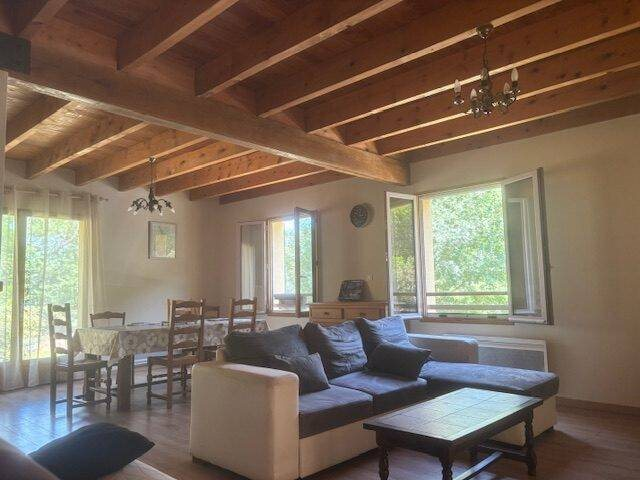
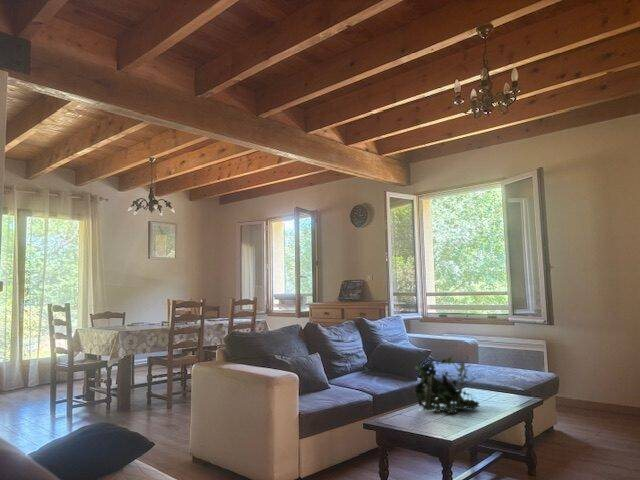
+ plant (449, 383)
